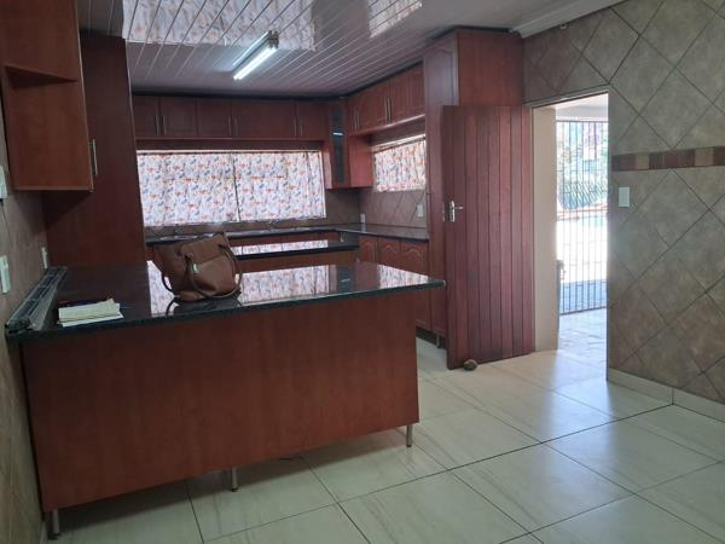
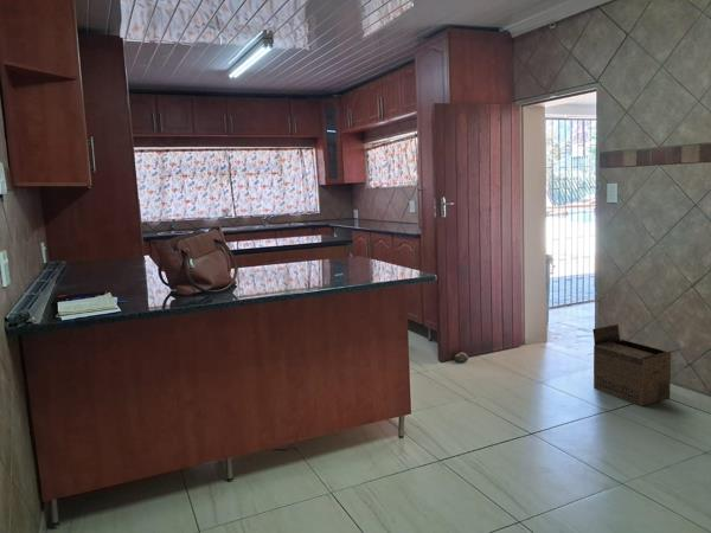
+ cardboard box (635, 365)
